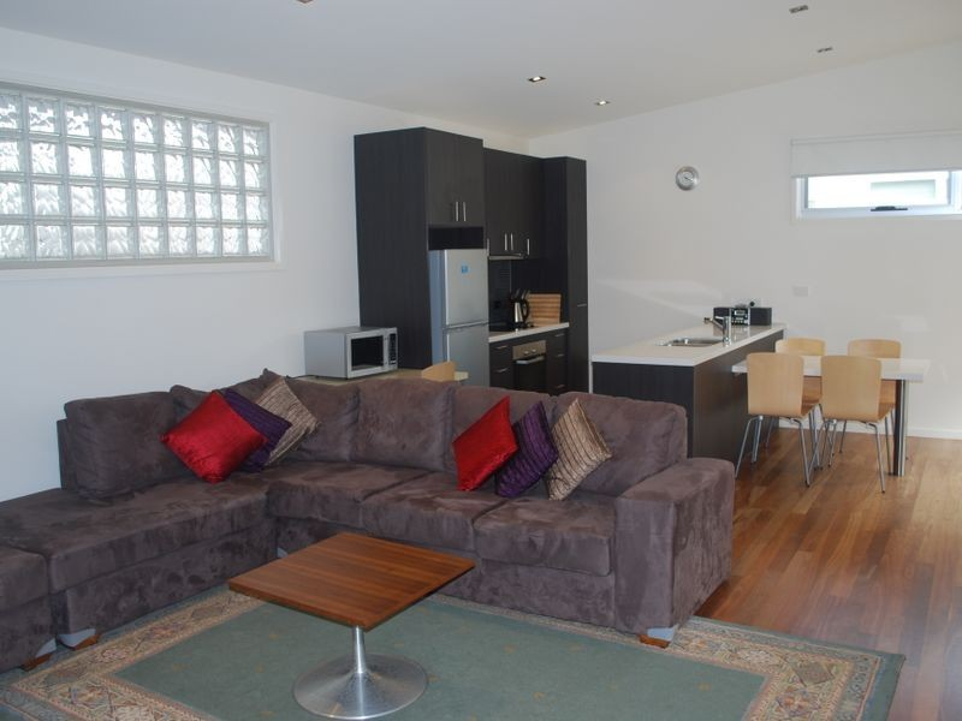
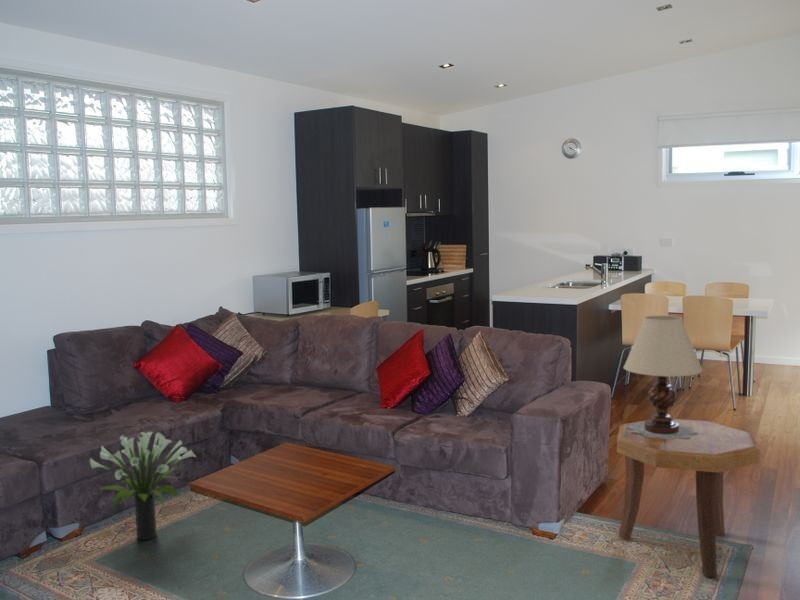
+ table lamp (662, 374)
+ side table (696, 491)
+ potted plant (145, 483)
